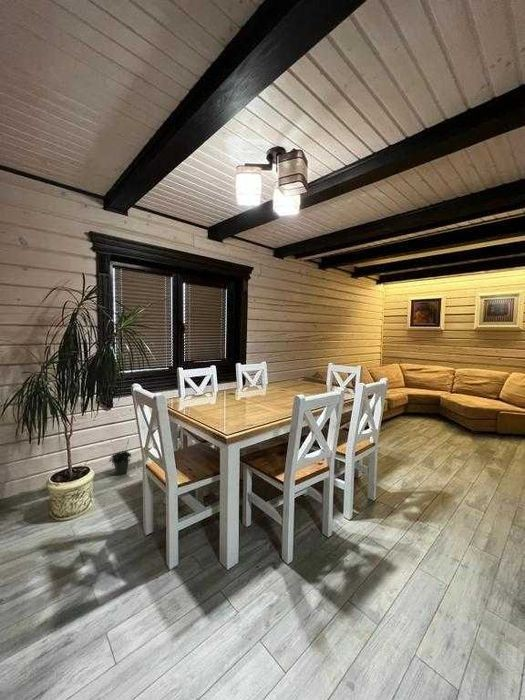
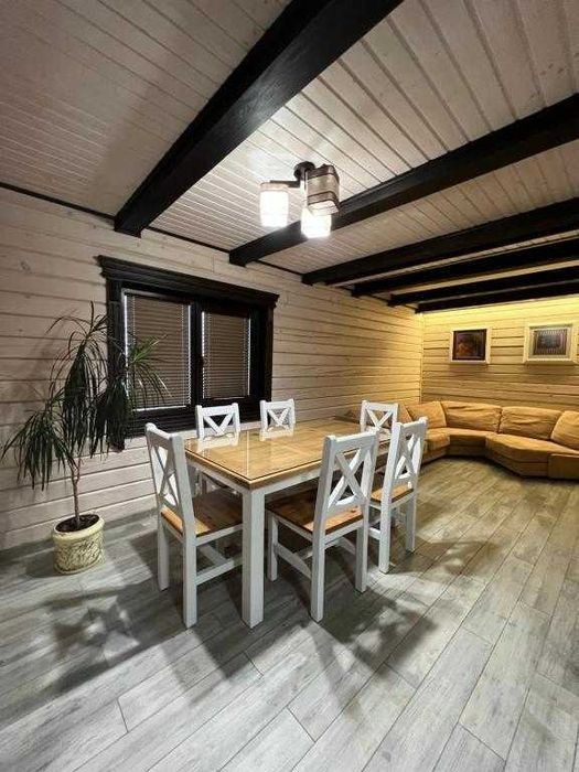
- potted plant (121, 455)
